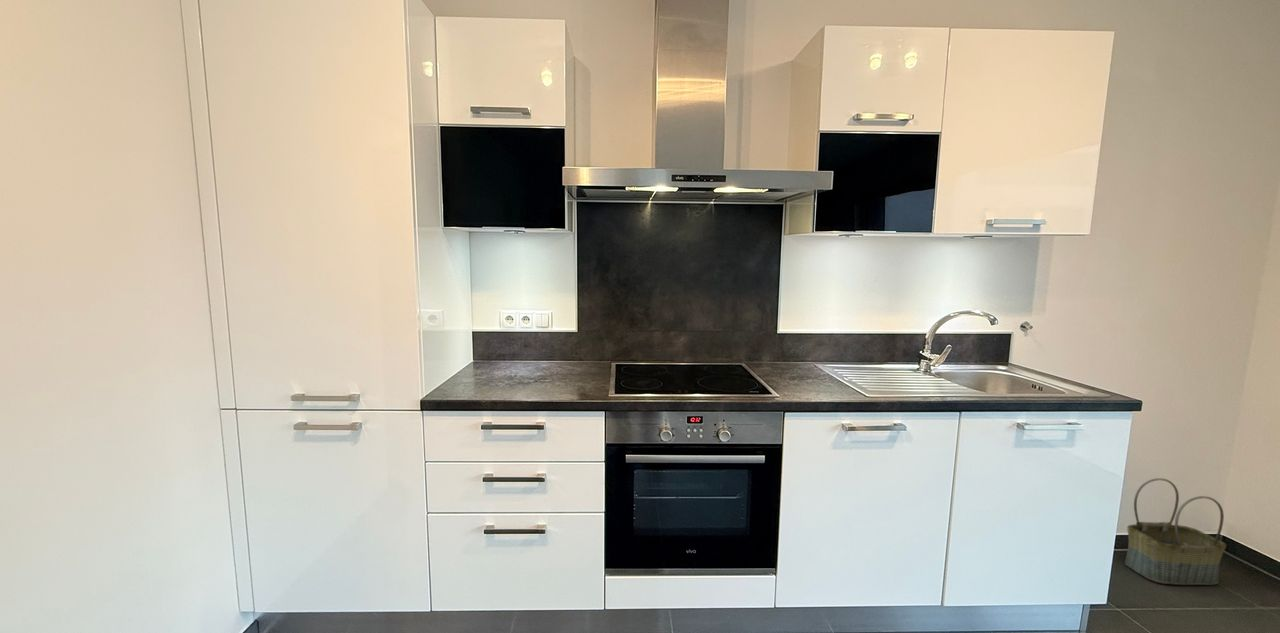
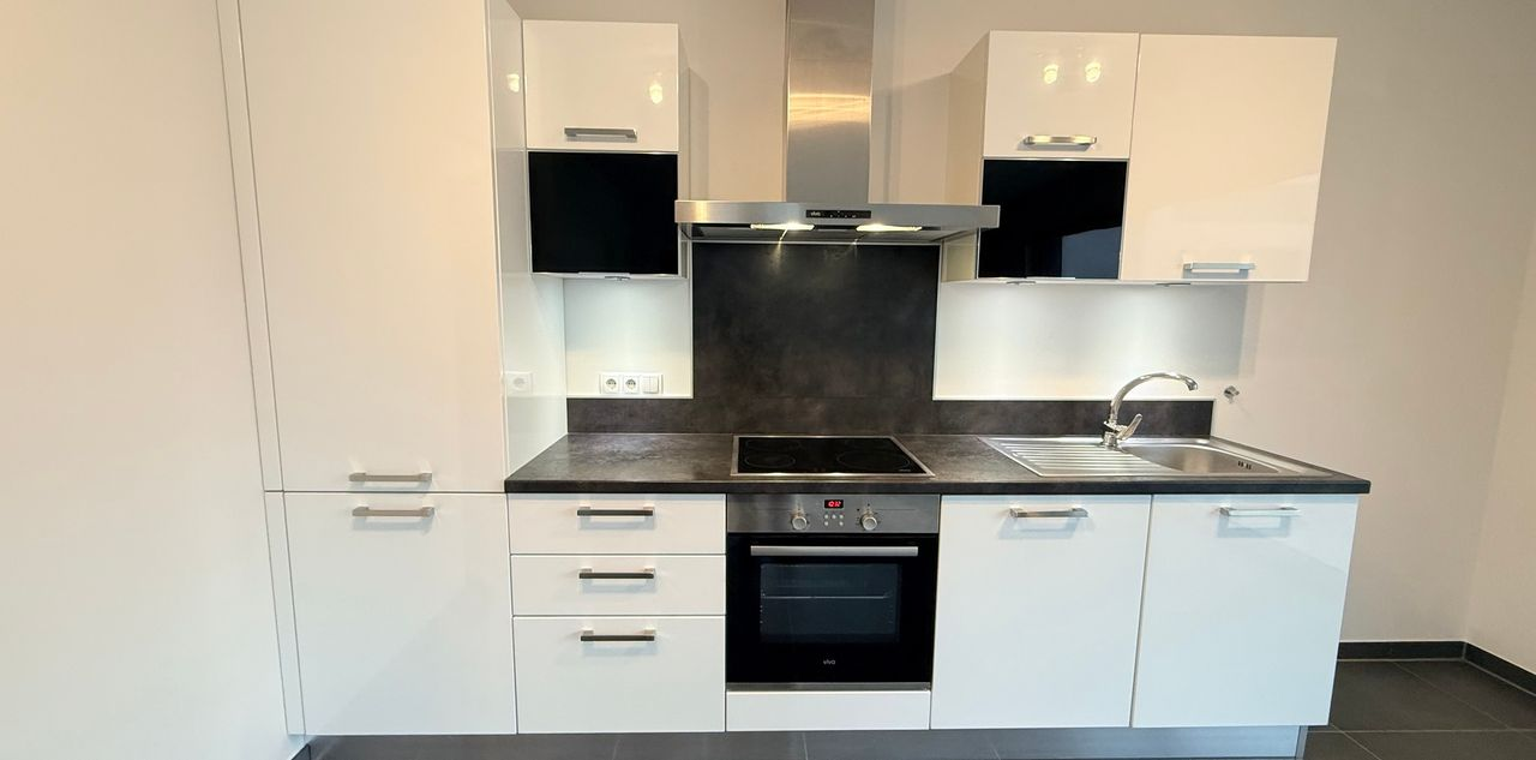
- basket (1176, 530)
